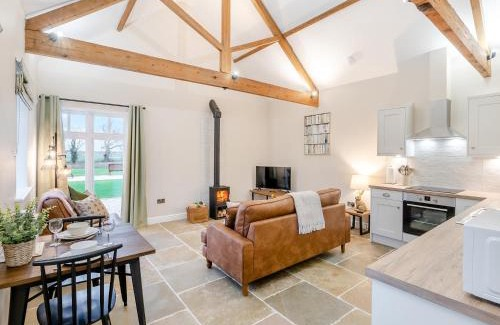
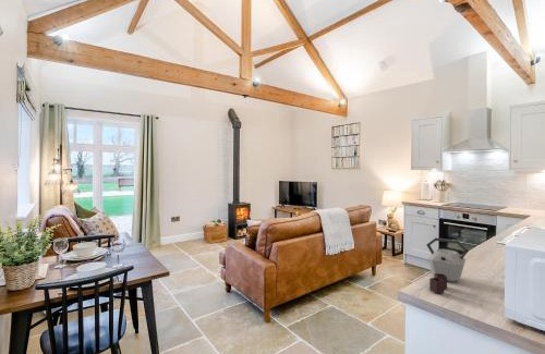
+ kettle (443, 263)
